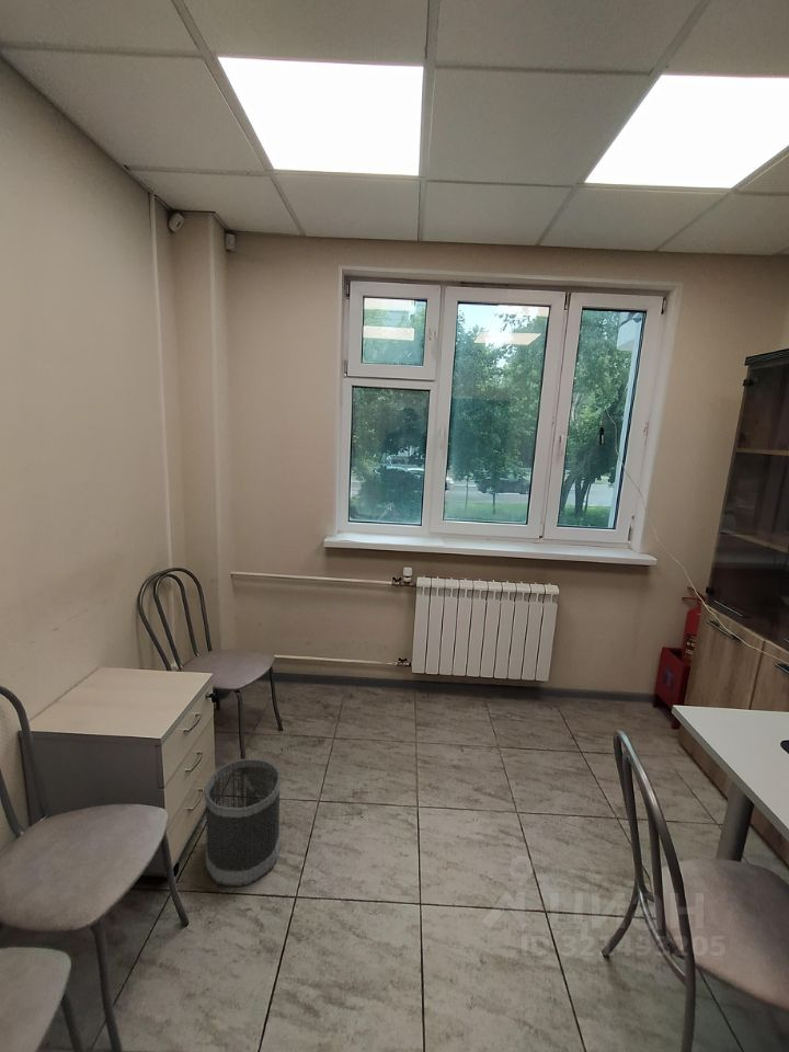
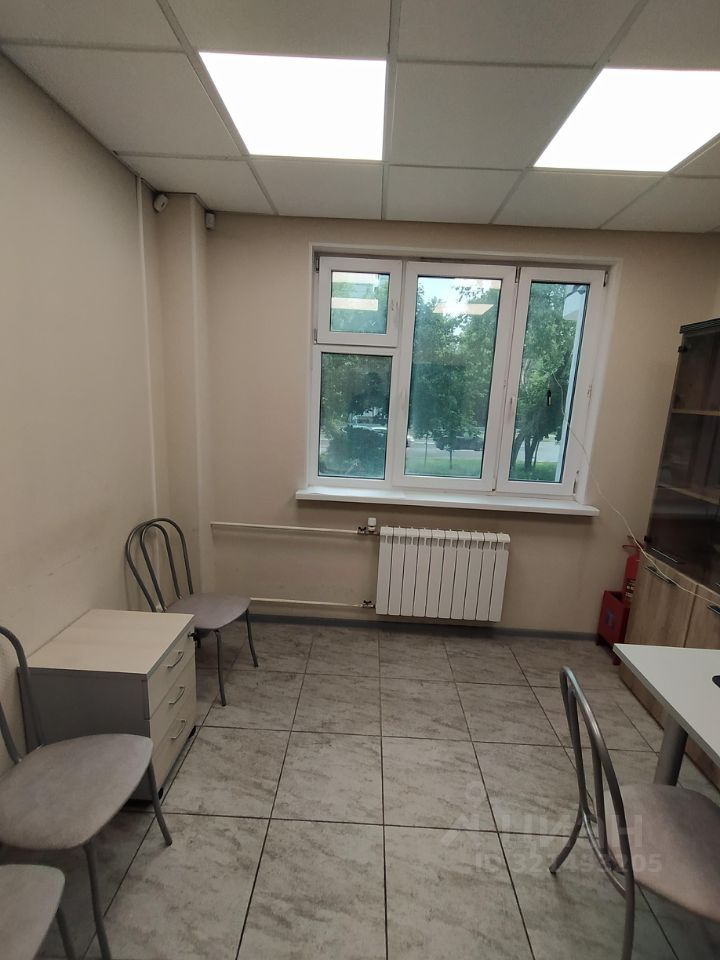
- wastebasket (243, 819)
